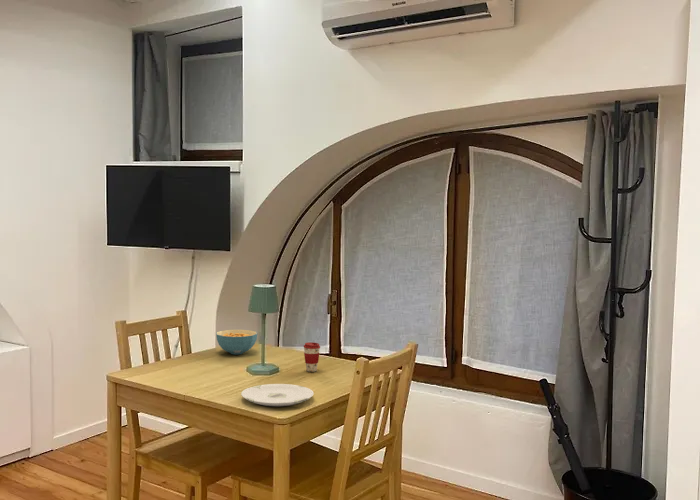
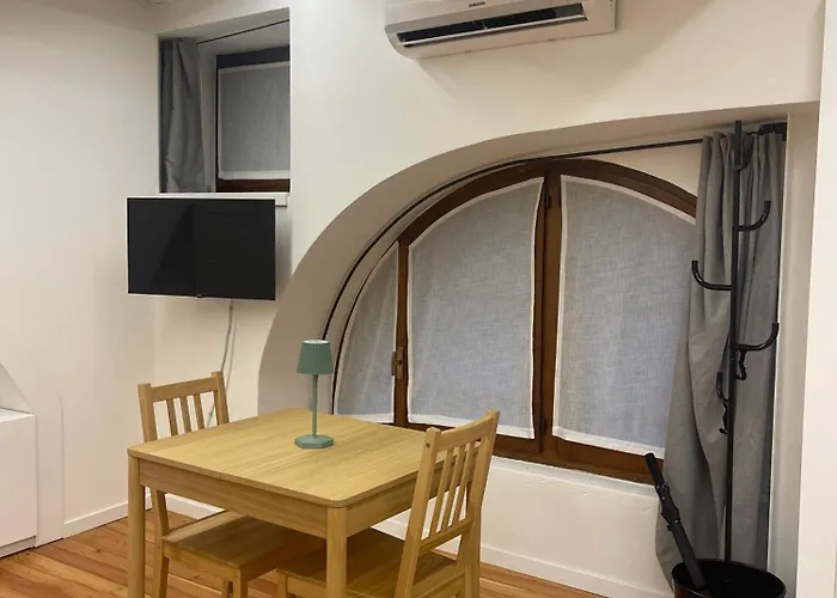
- coffee cup (311, 357)
- plate (277, 395)
- cereal bowl (236, 343)
